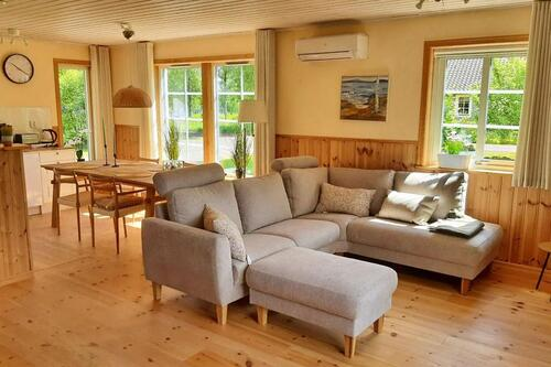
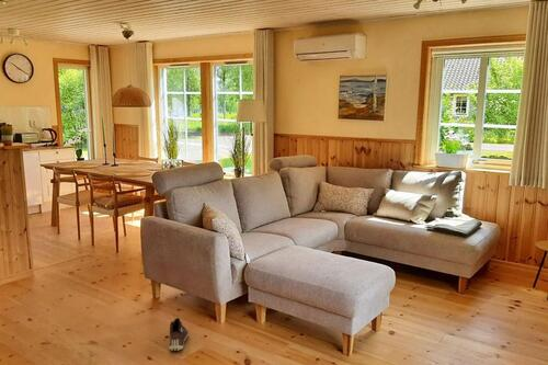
+ sneaker (179, 328)
